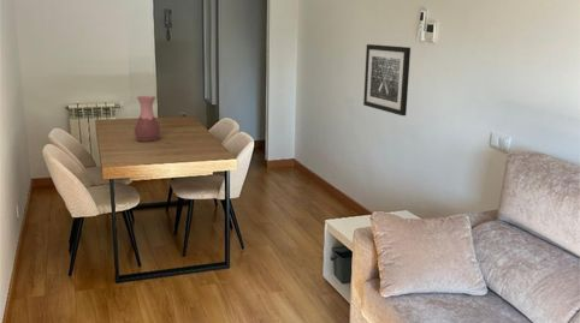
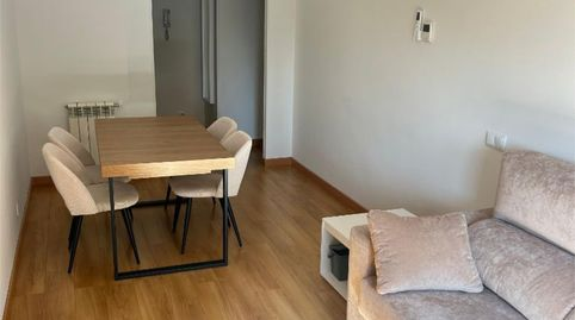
- wall art (385, 78)
- vase (146, 118)
